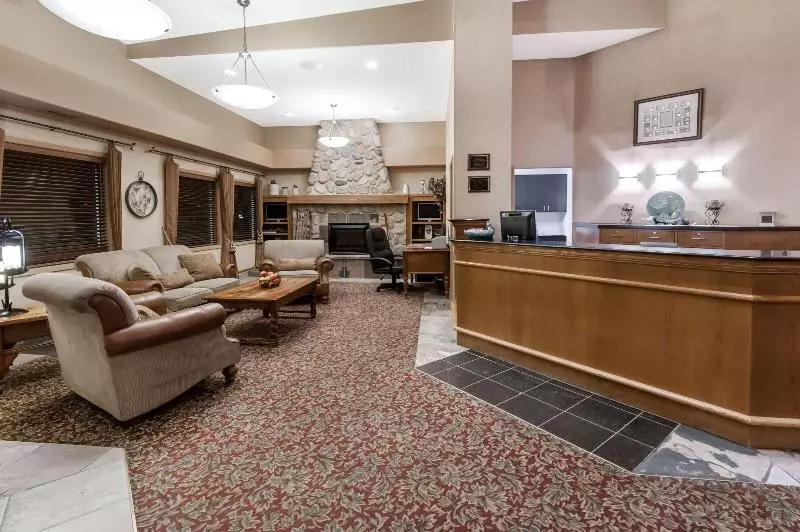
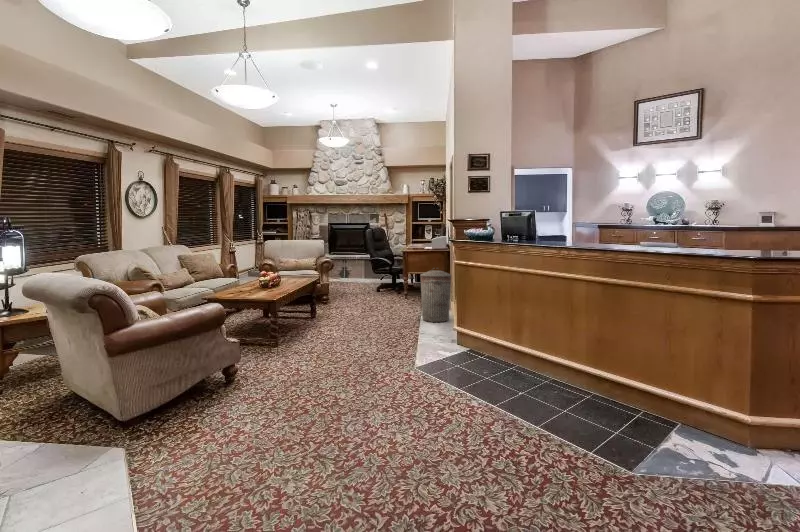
+ trash can (435, 293)
